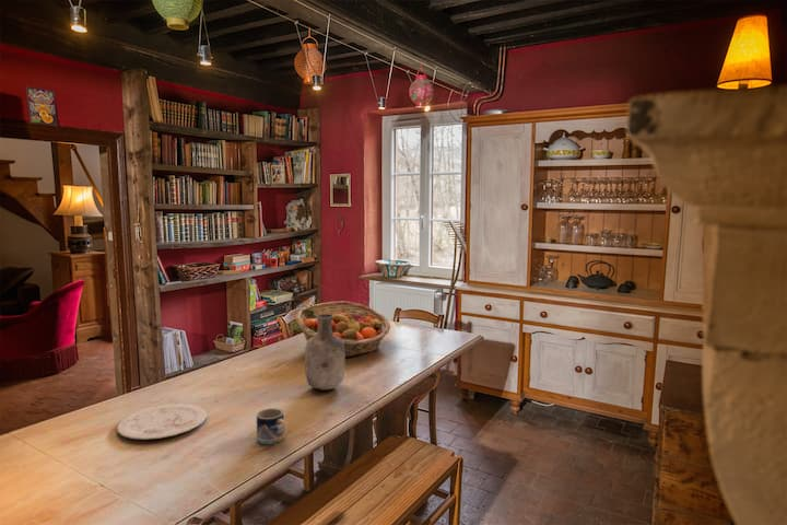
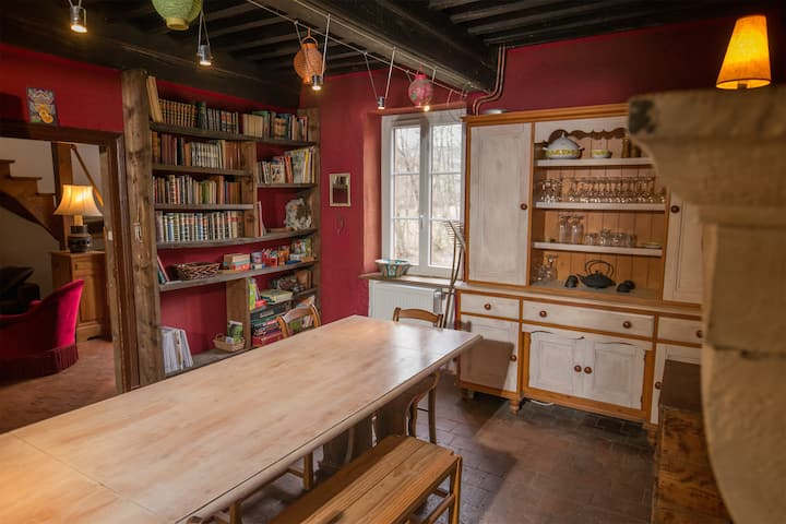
- plate (163, 421)
- vase (325, 351)
- fruit basket (343, 328)
- mug (273, 427)
